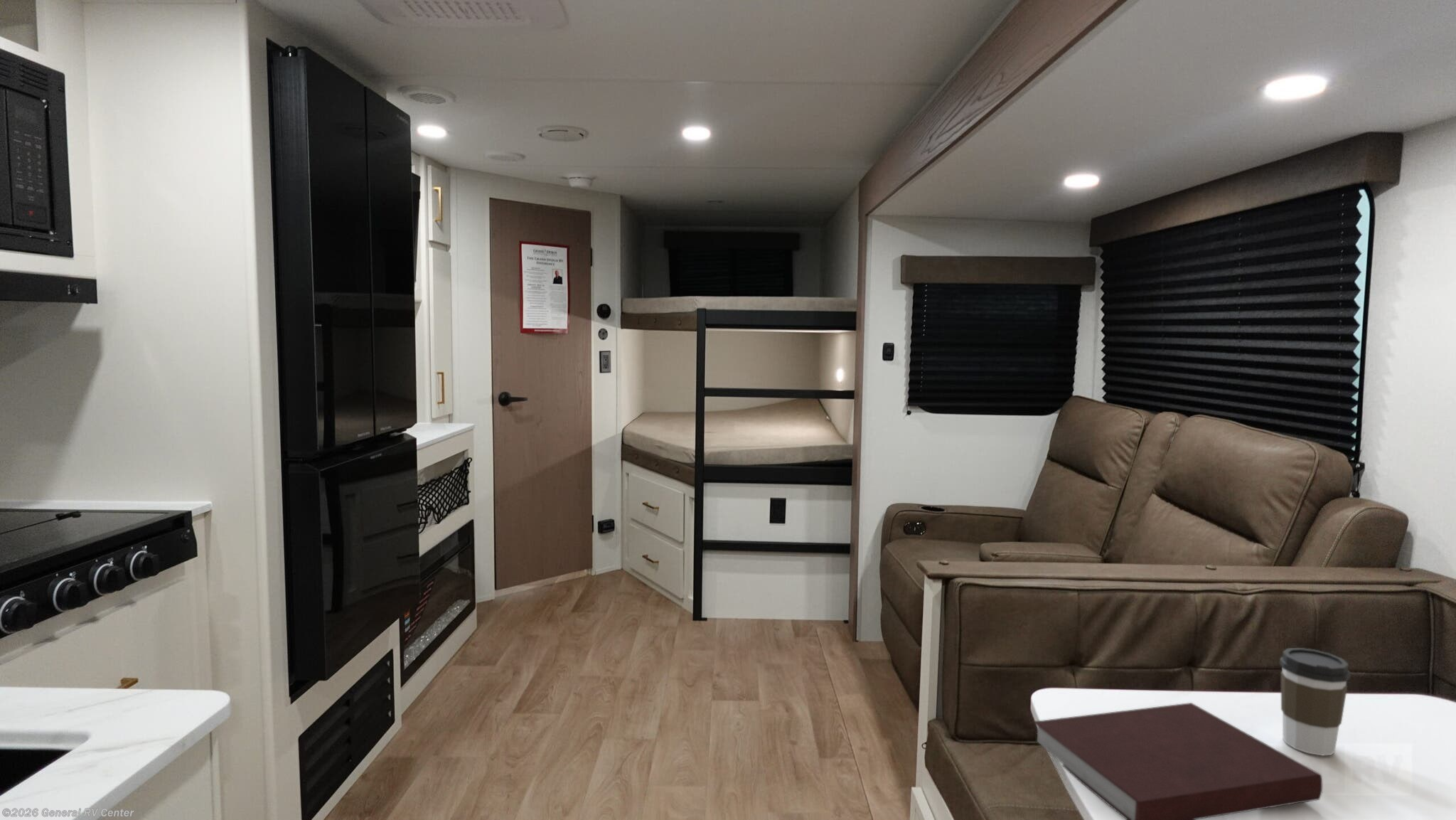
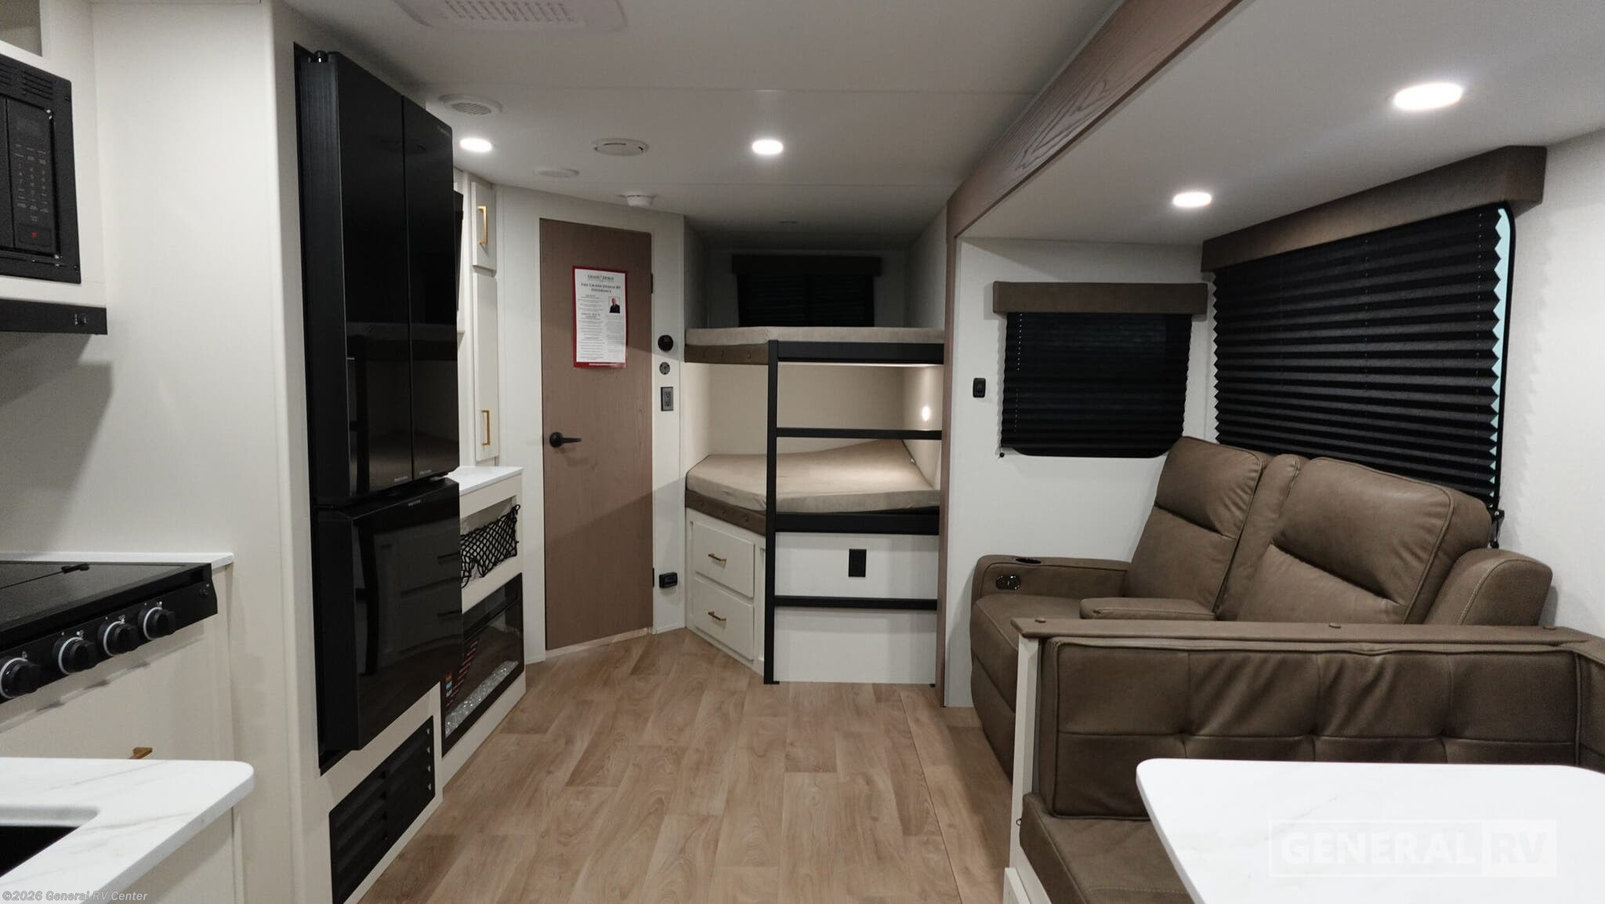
- notebook (1168, 758)
- coffee cup (1312, 701)
